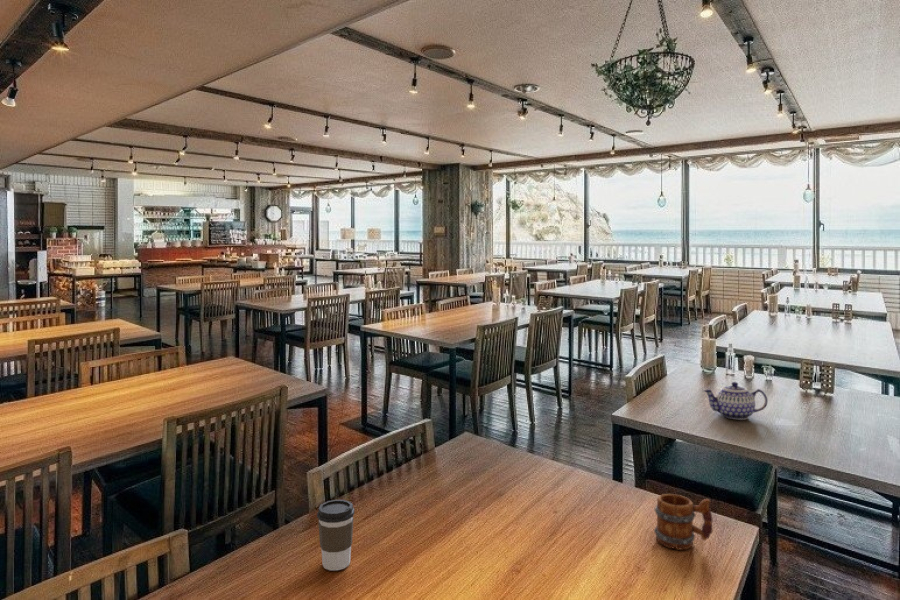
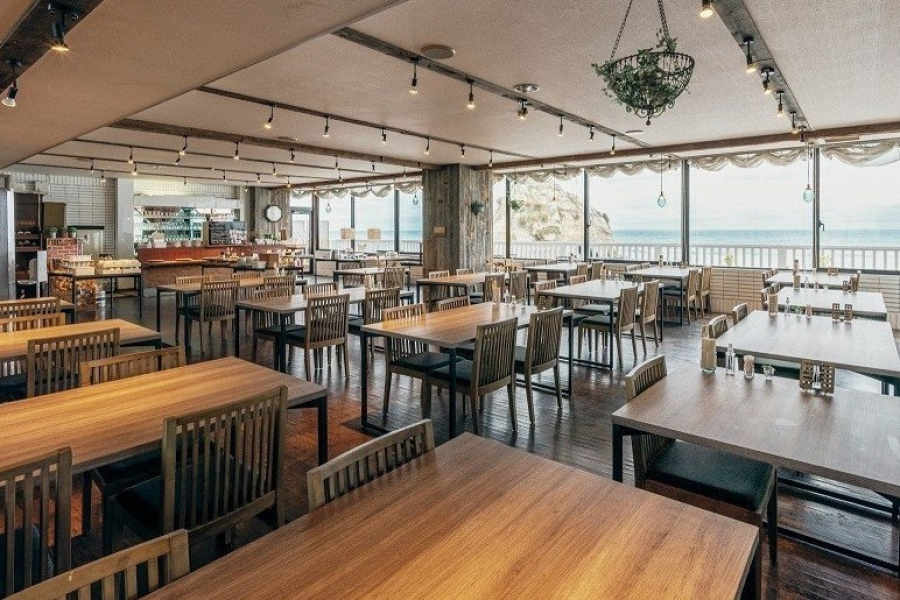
- coffee cup (336, 534)
- mug (682, 519)
- teapot (734, 399)
